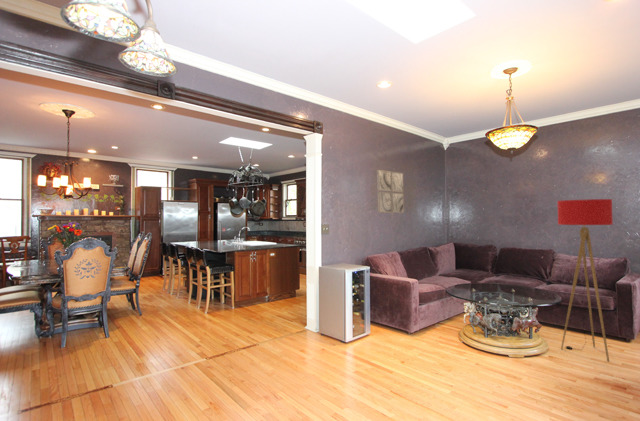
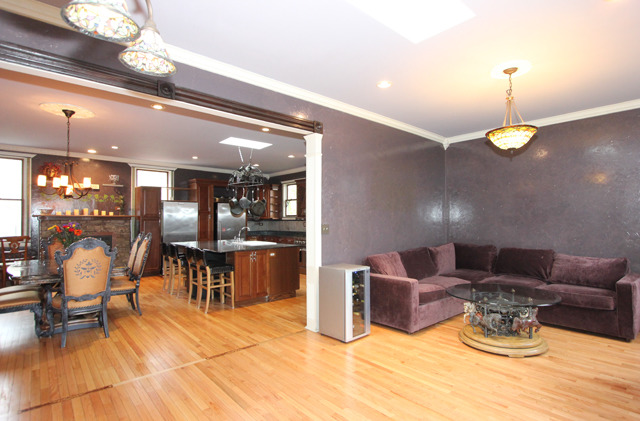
- wall art (391, 191)
- floor lamp (585, 276)
